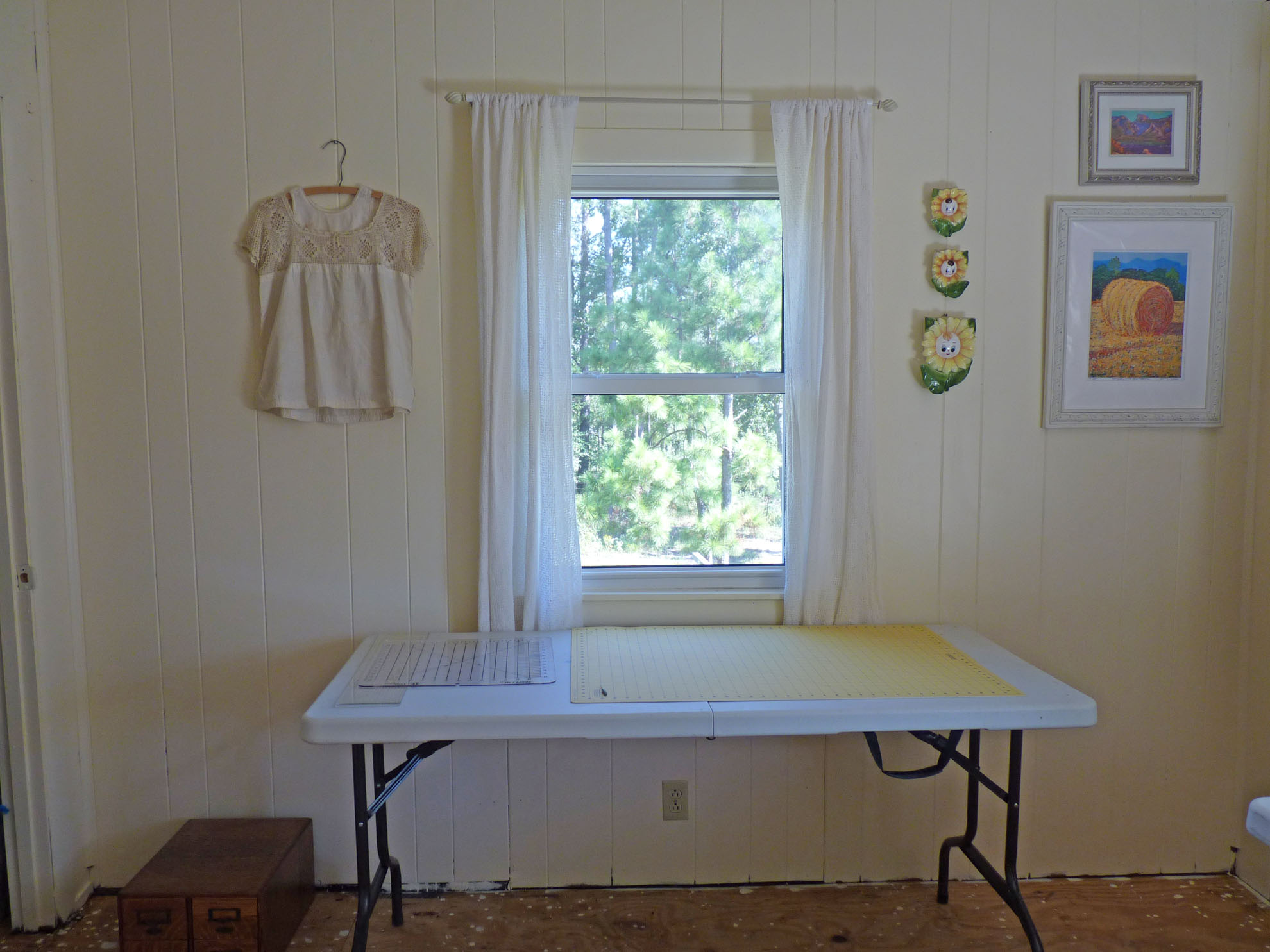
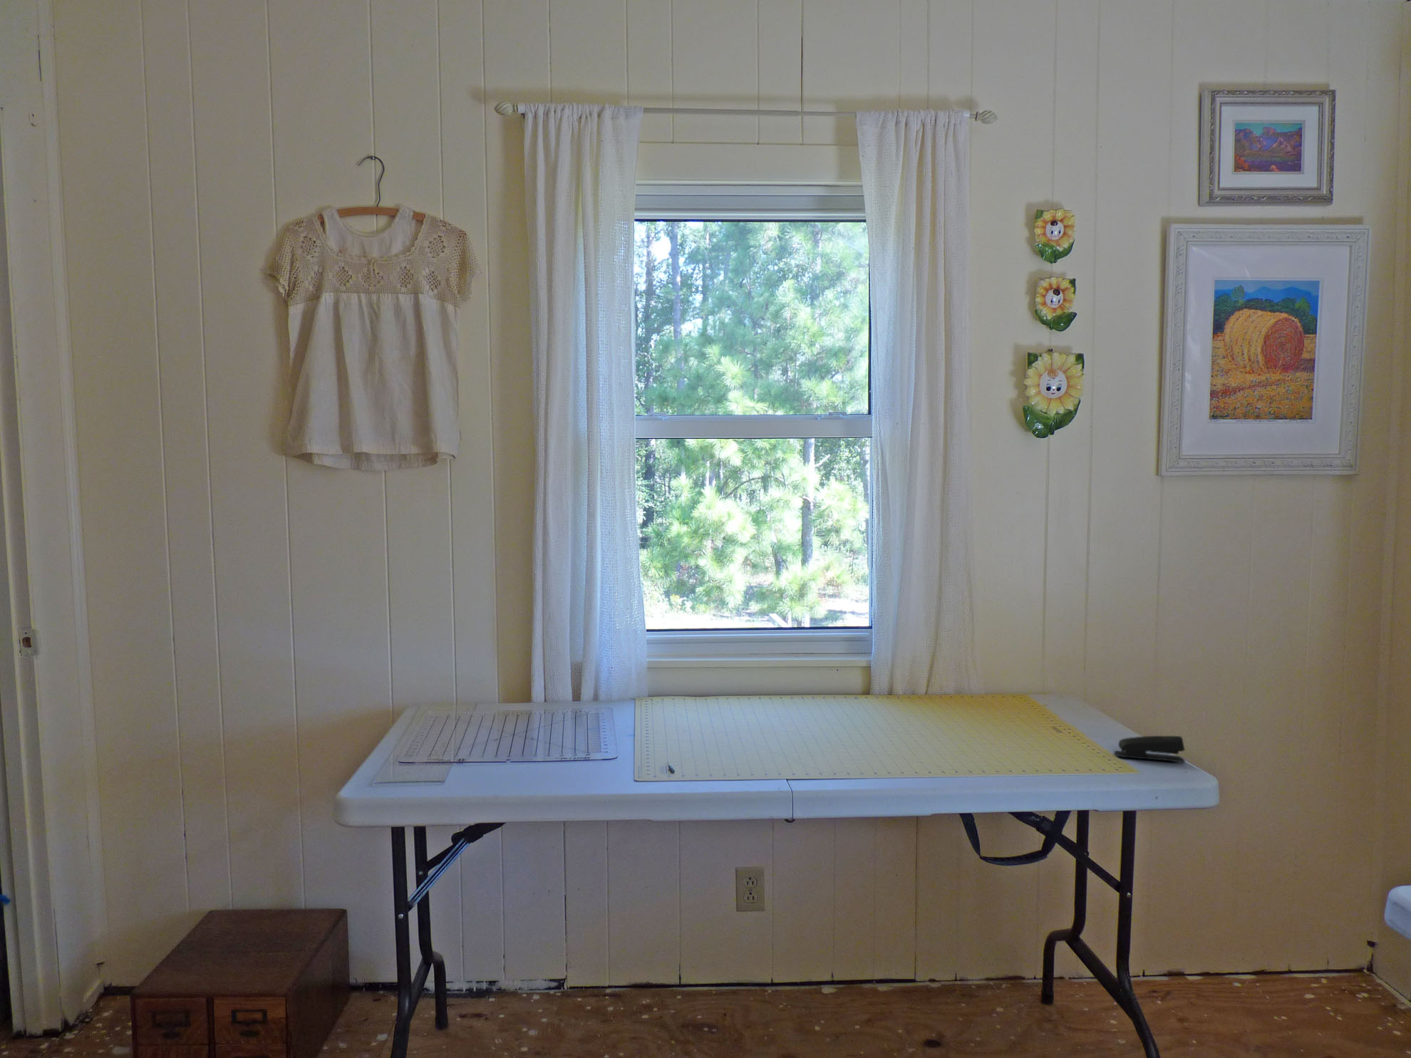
+ stapler (1150, 746)
